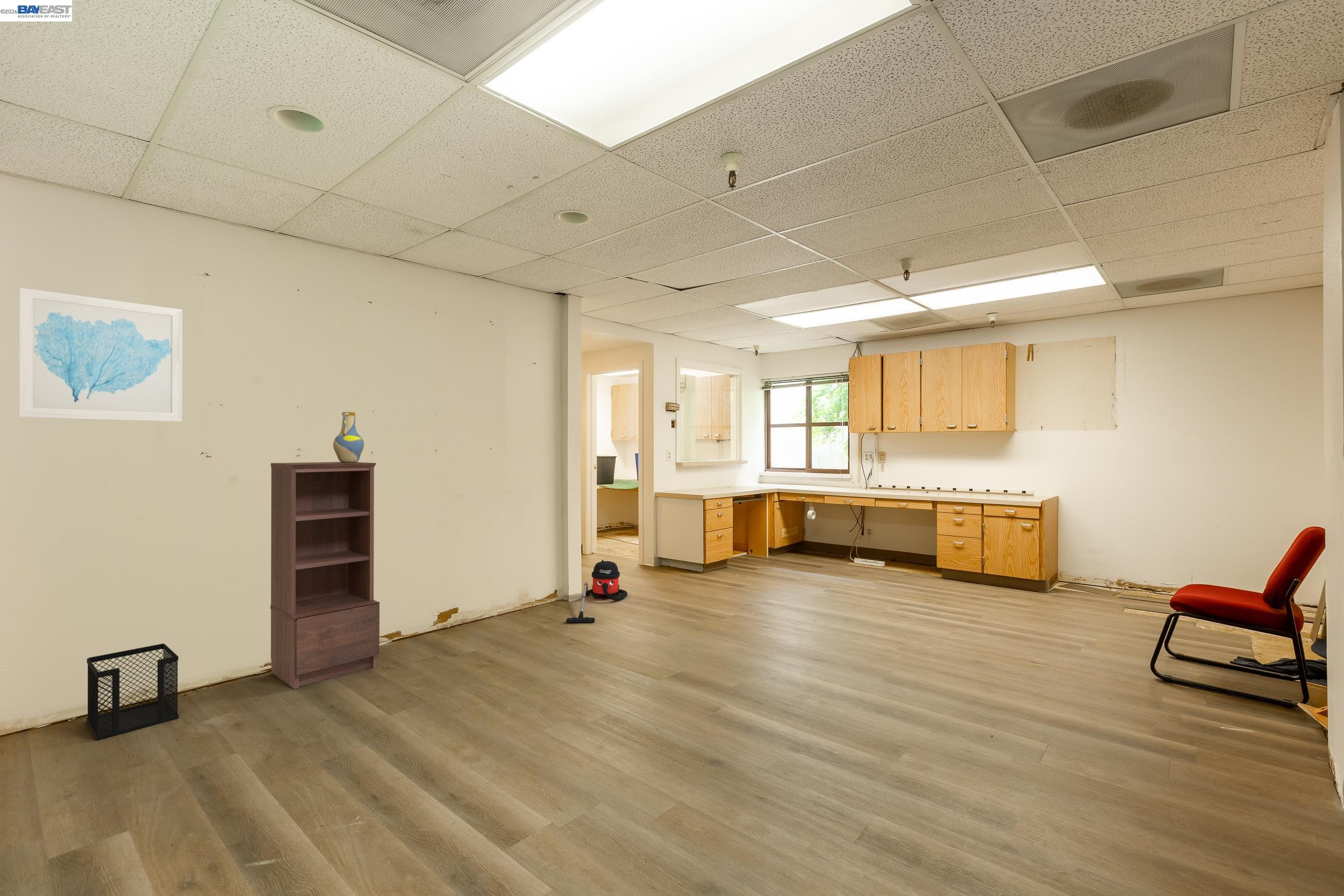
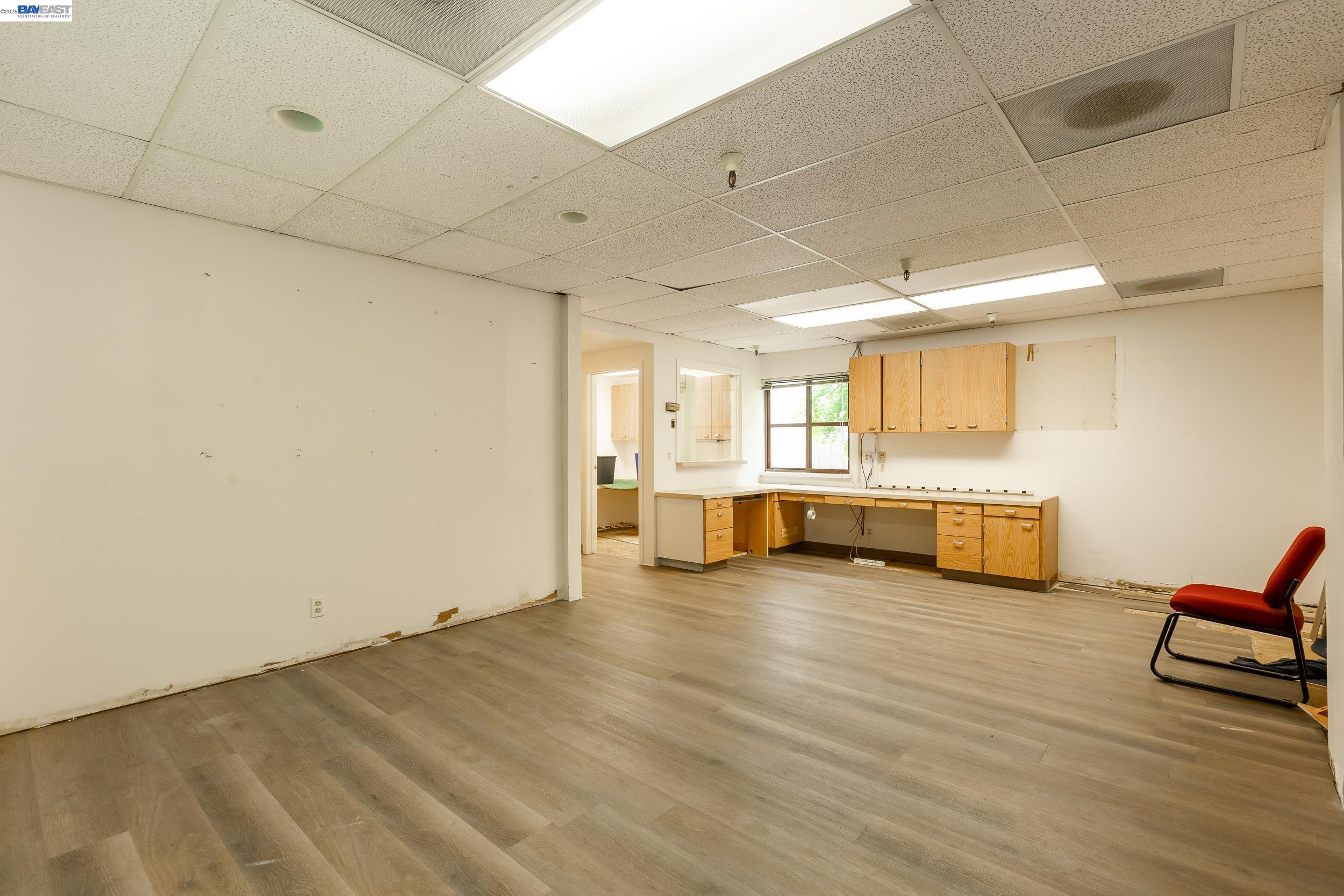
- wastebasket (133, 688)
- vacuum cleaner (594, 586)
- shelving unit (326, 567)
- wall art (106, 360)
- vase (349, 437)
